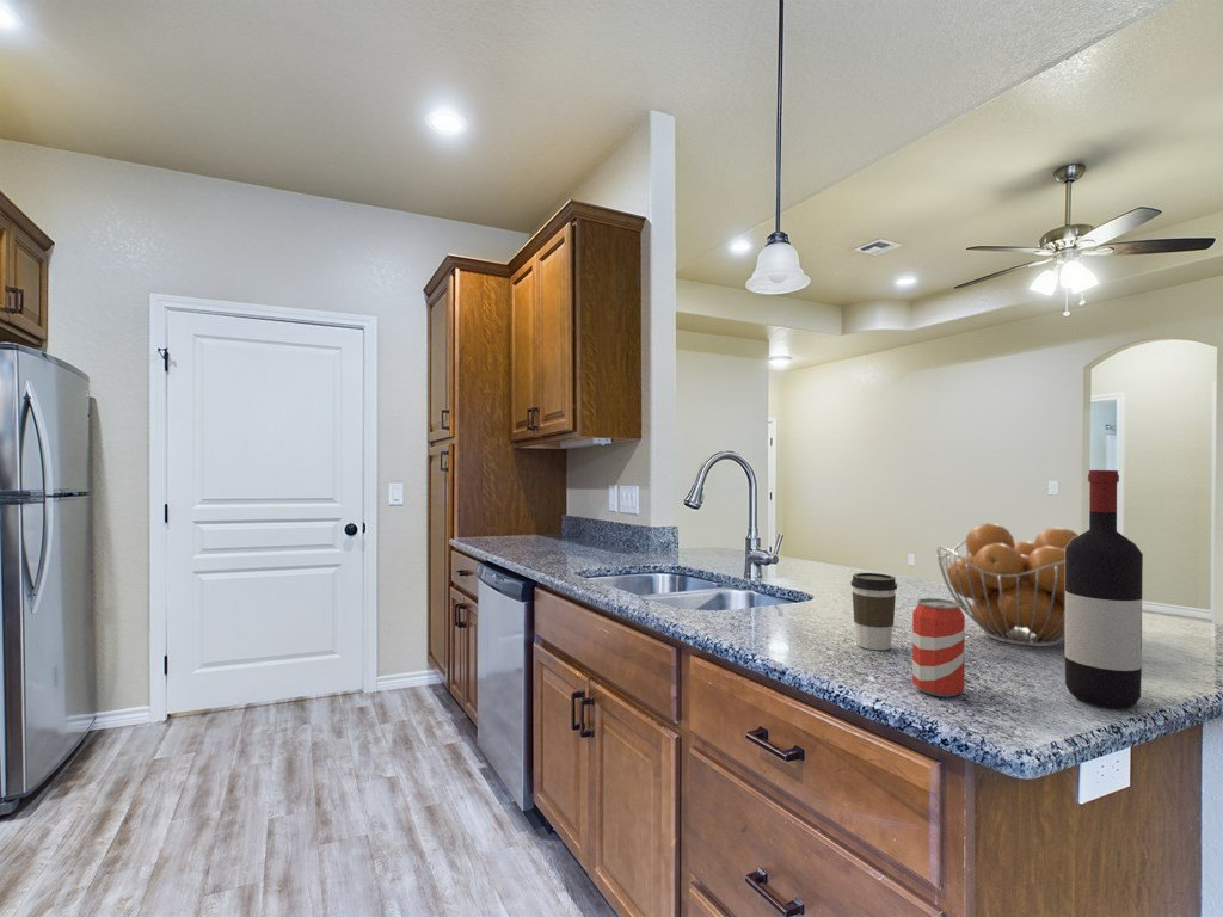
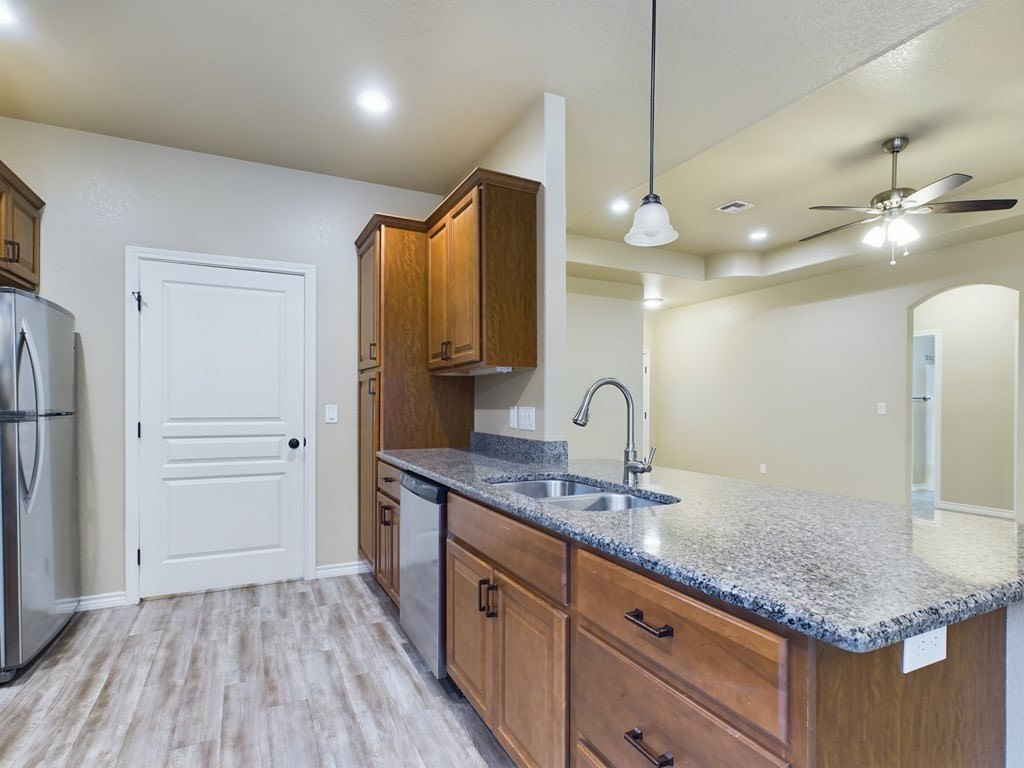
- fruit basket (1020, 580)
- coffee cup (873, 610)
- beverage can (938, 646)
- wine bottle (1102, 585)
